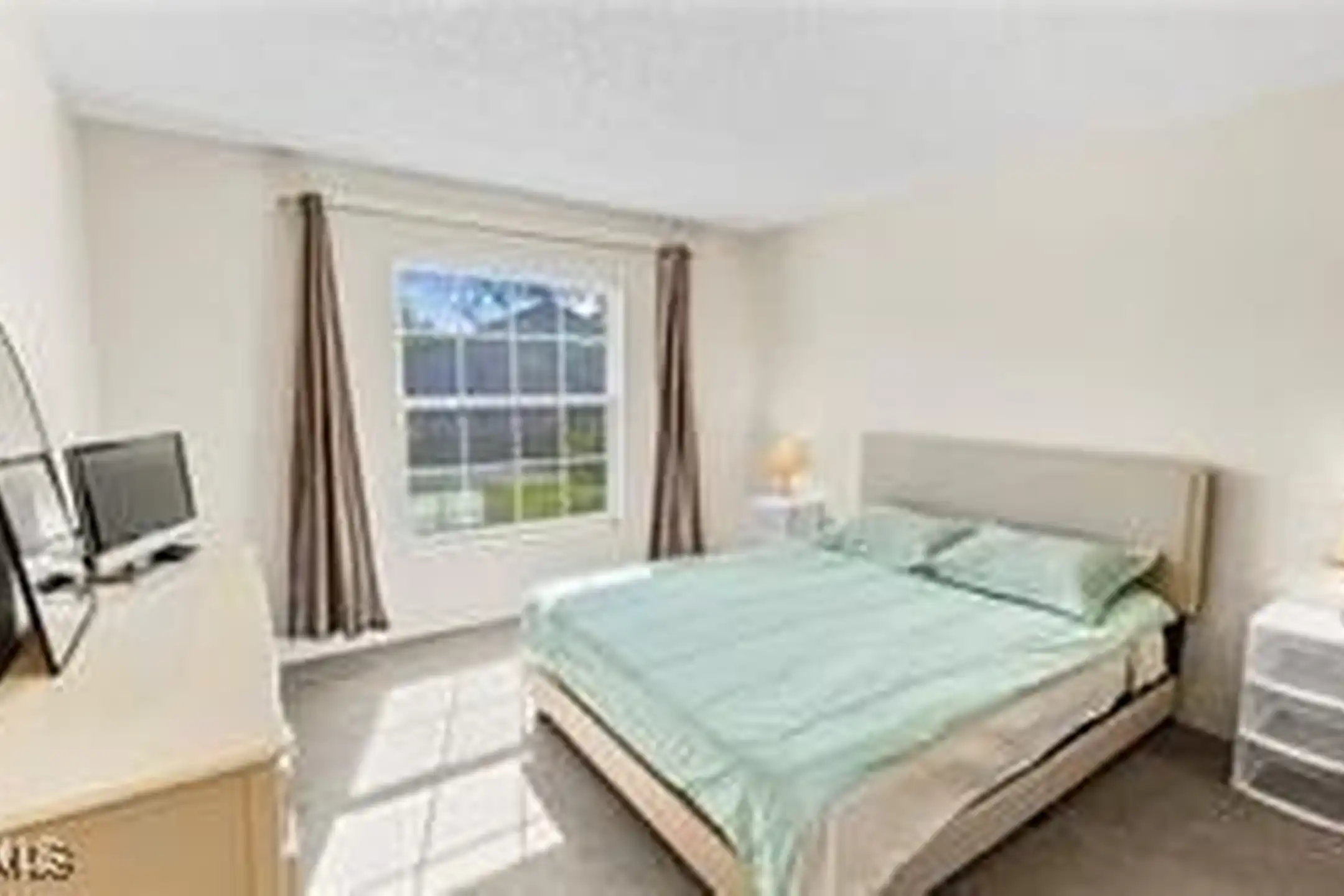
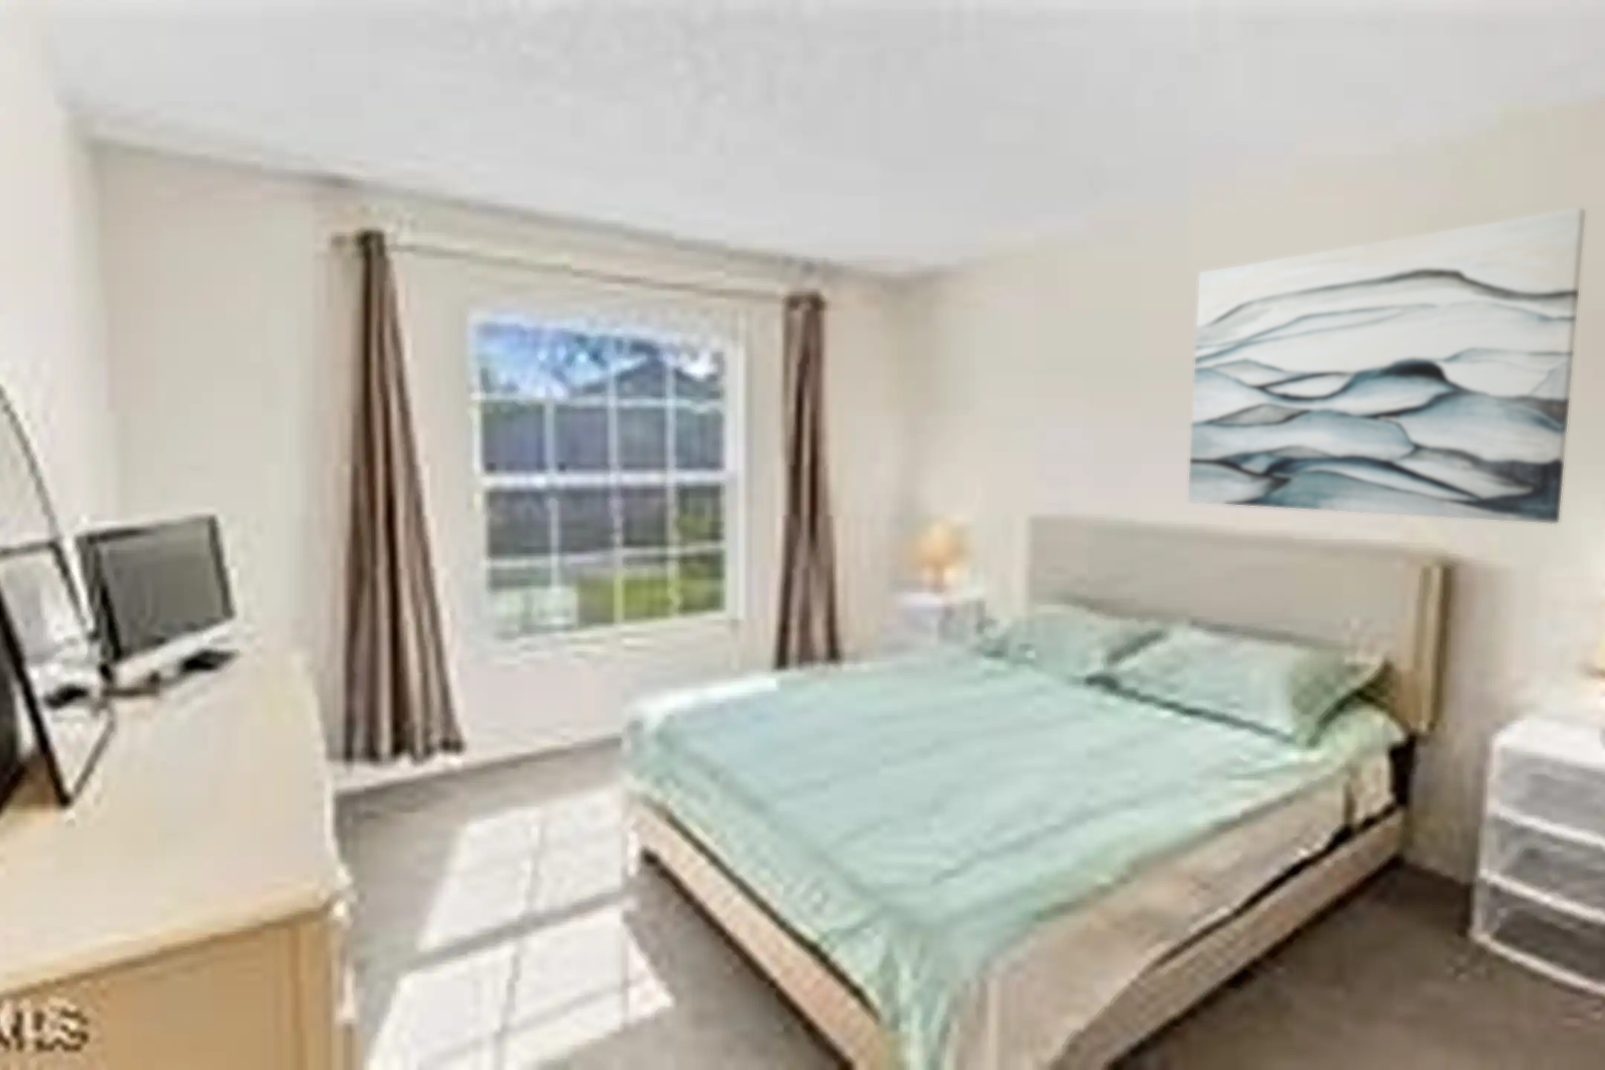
+ wall art (1353, 380)
